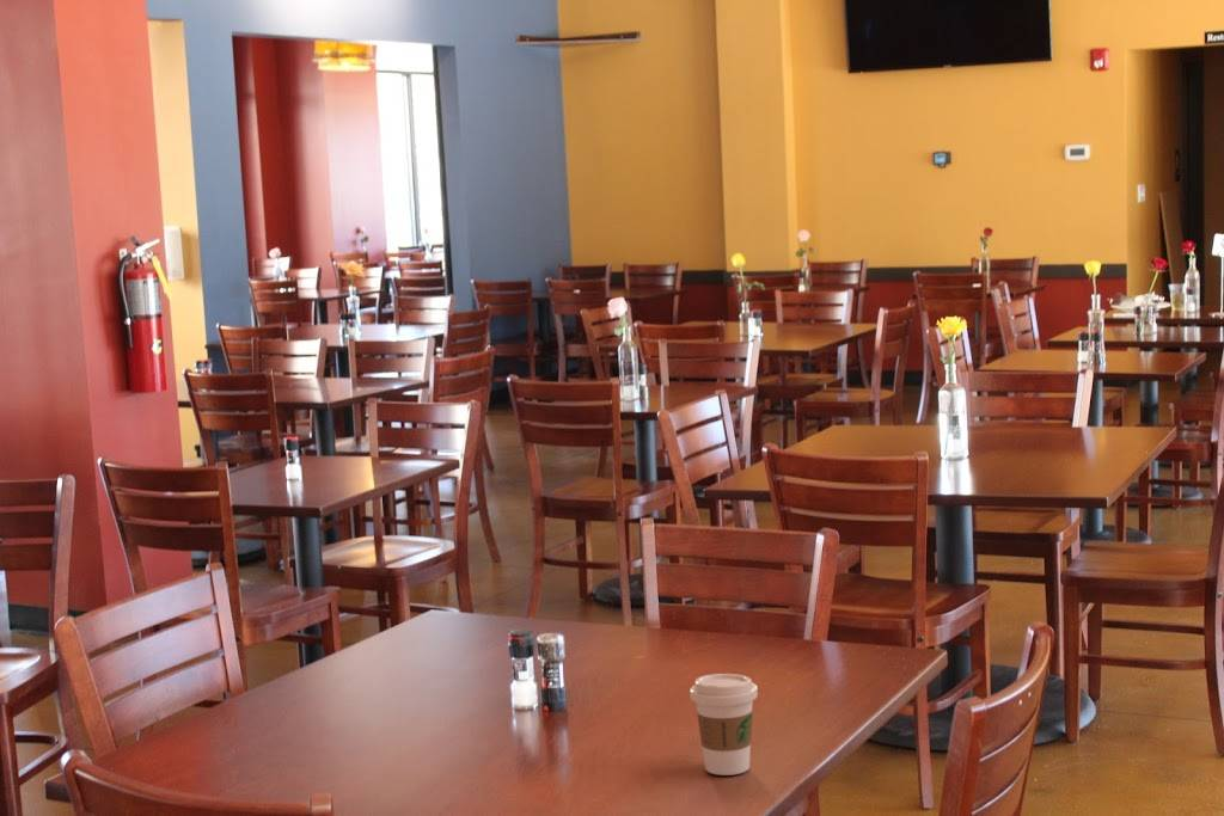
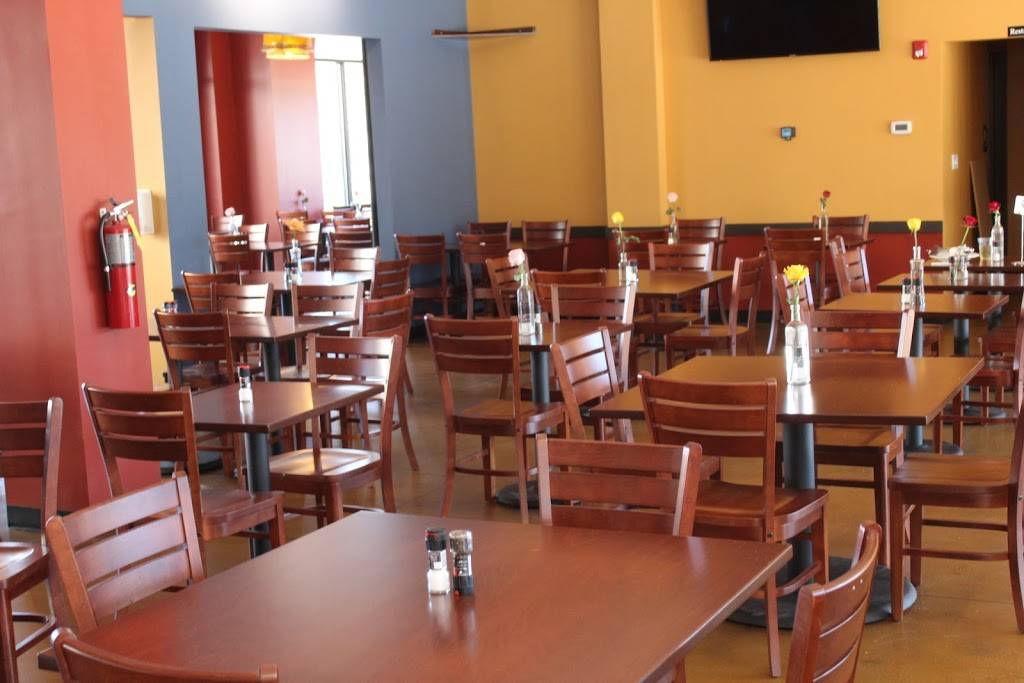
- coffee cup (724, 723)
